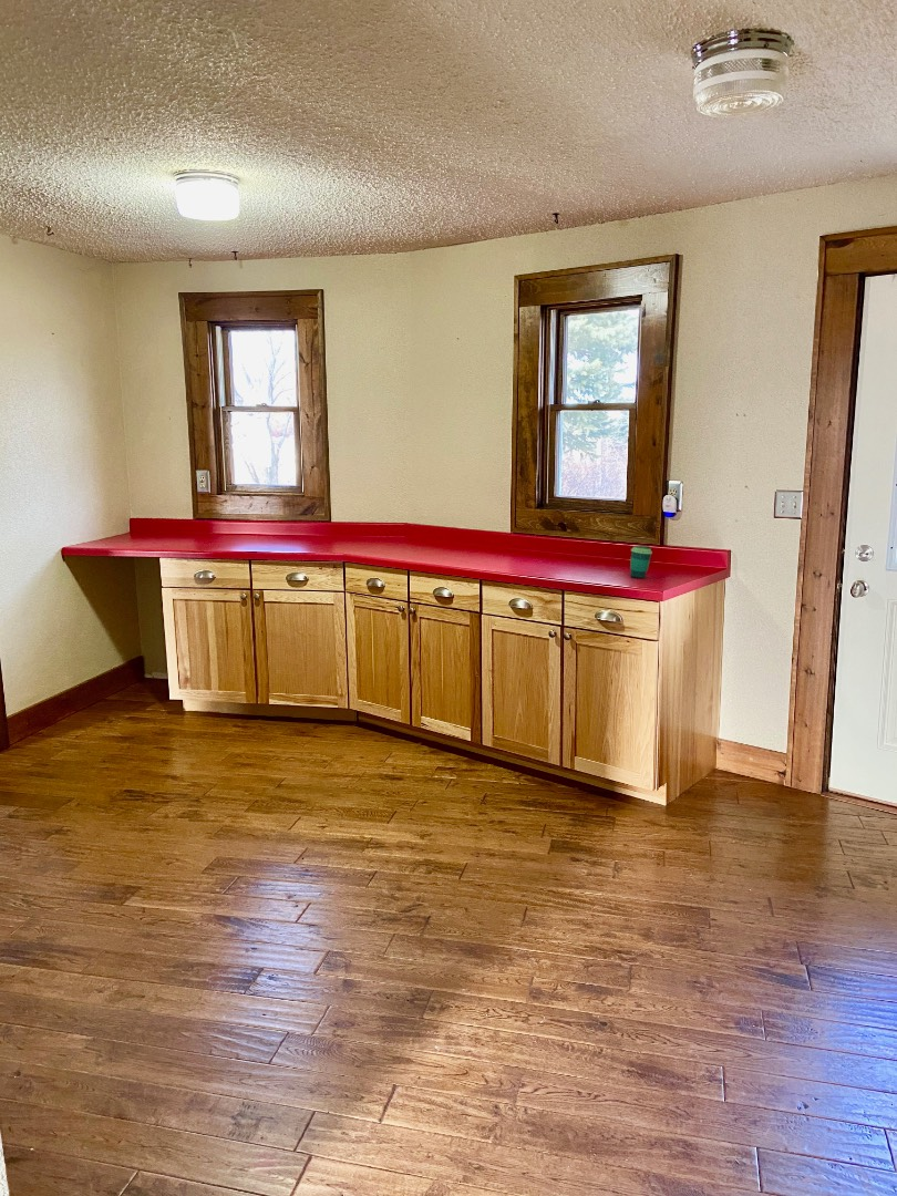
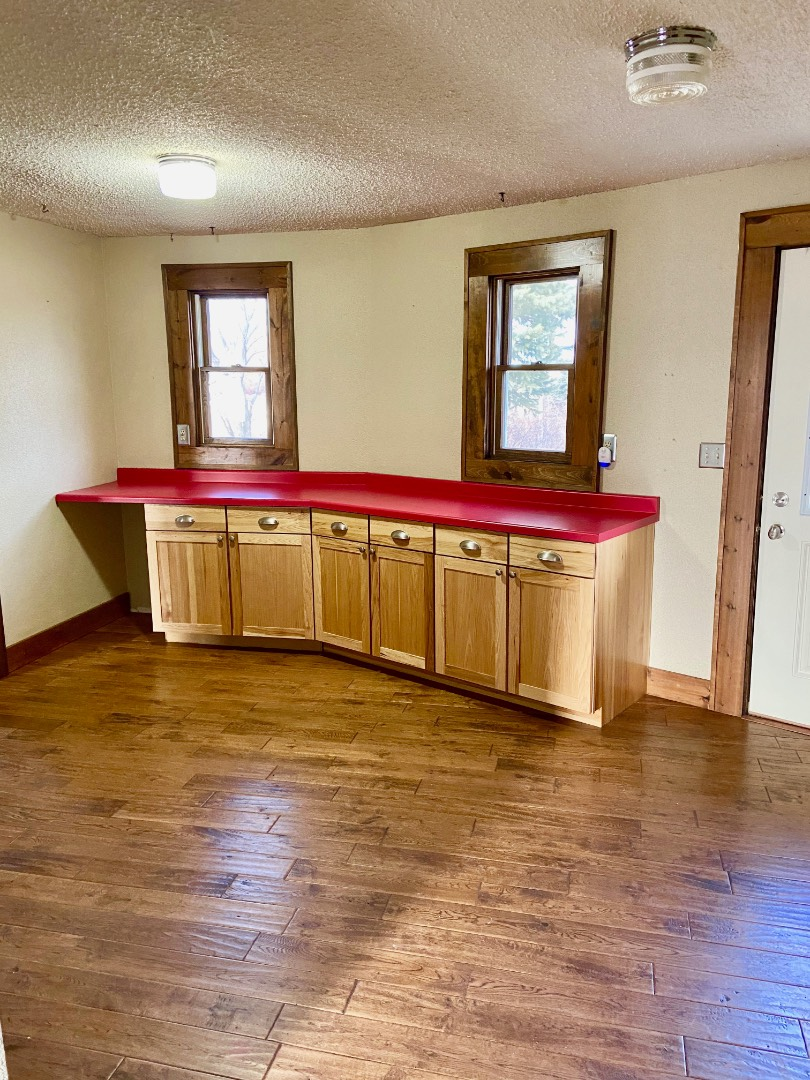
- cup (640, 561)
